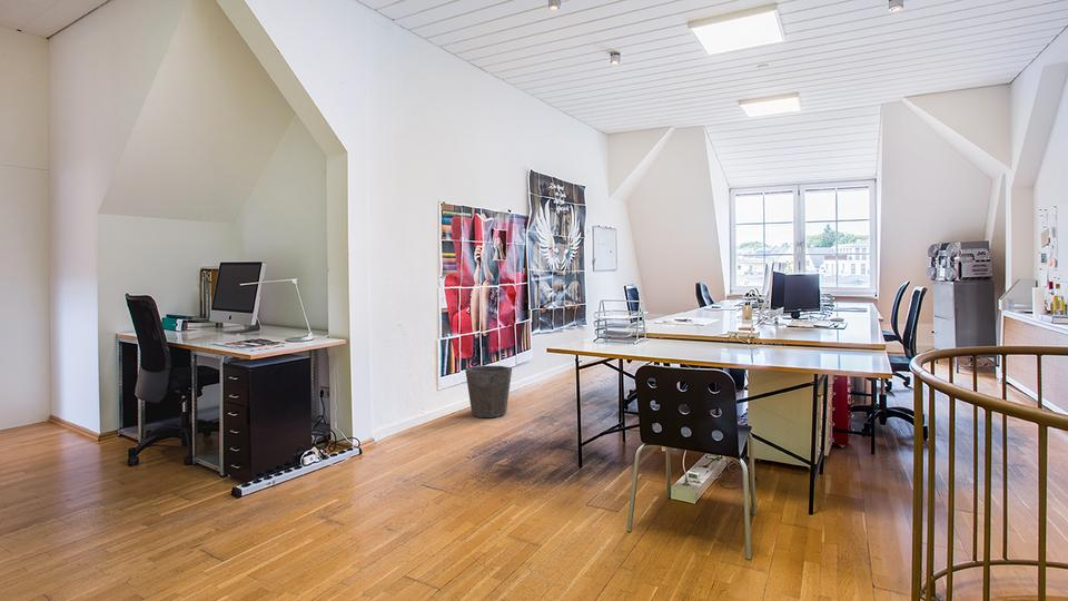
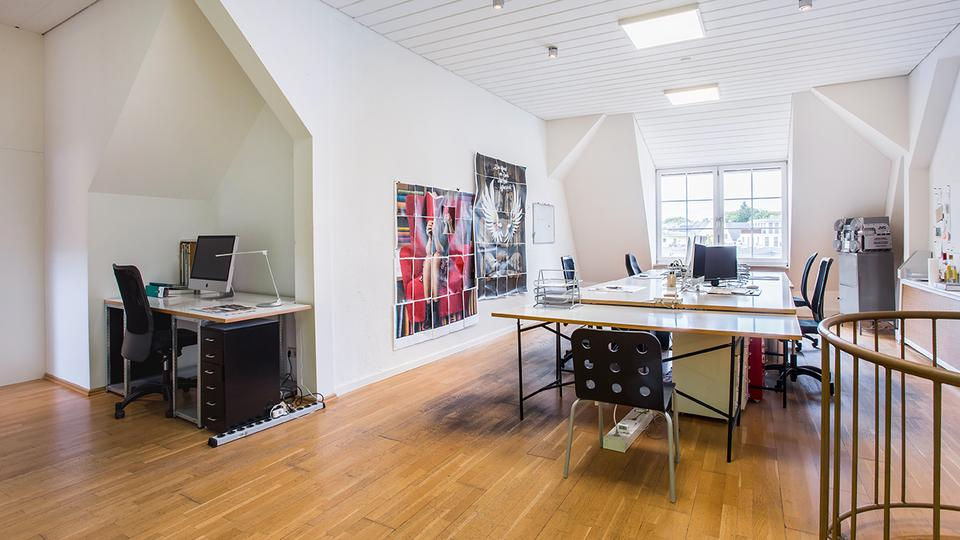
- waste bin (488, 391)
